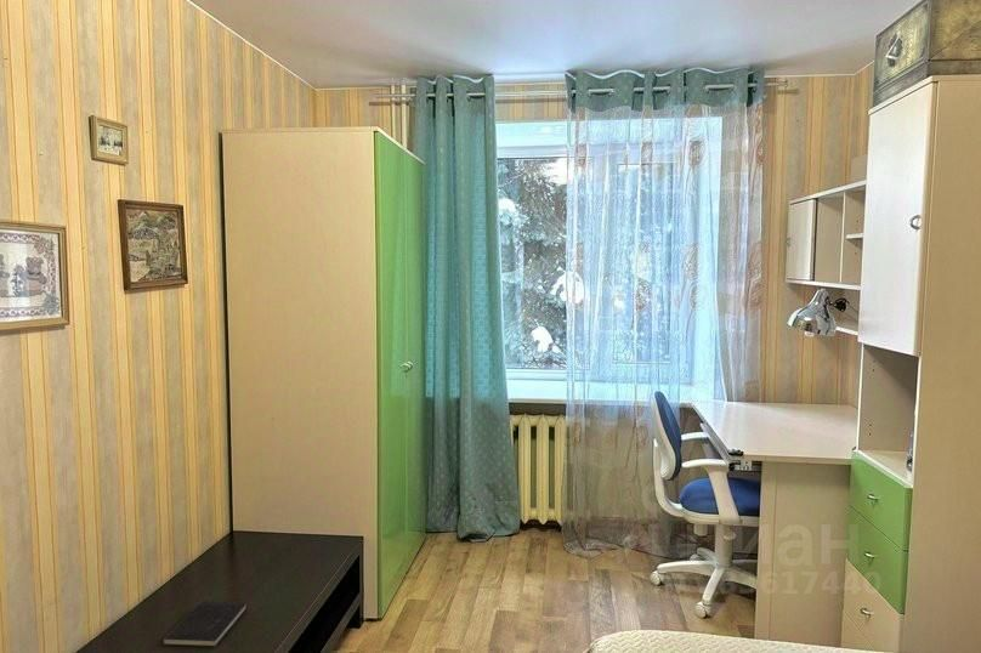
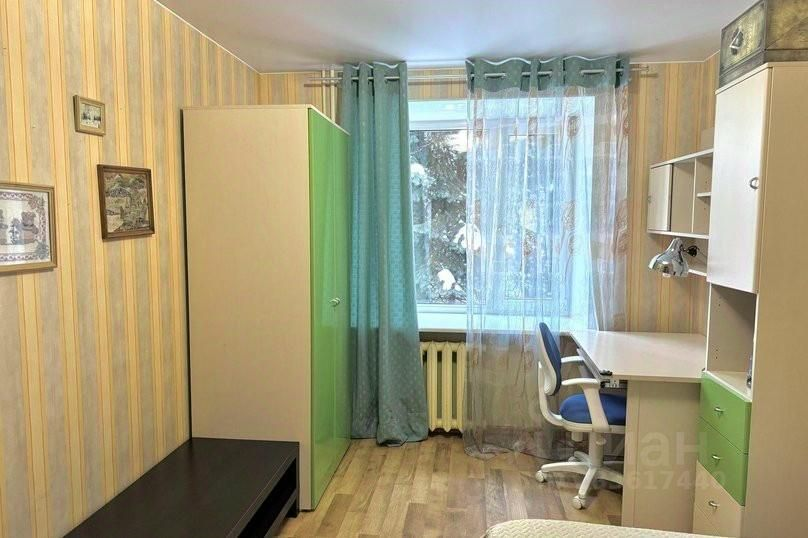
- hardcover book (206, 623)
